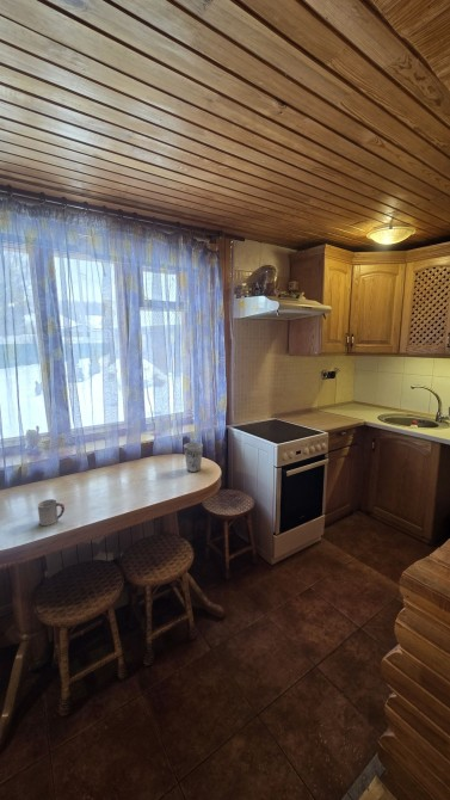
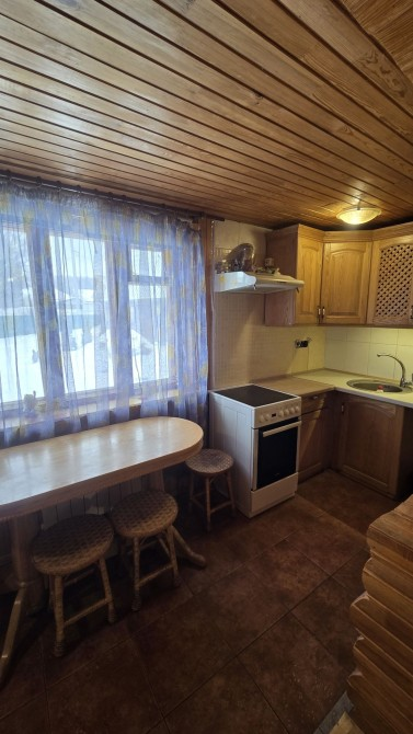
- cup (51, 511)
- cup (193, 457)
